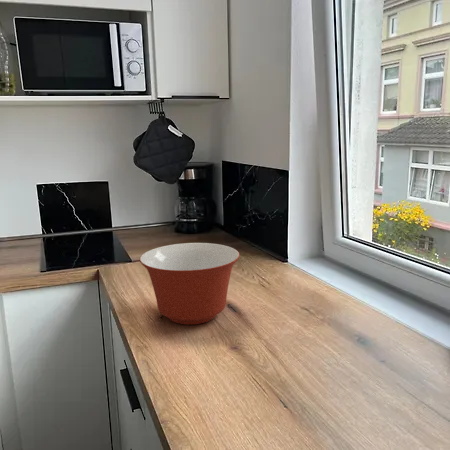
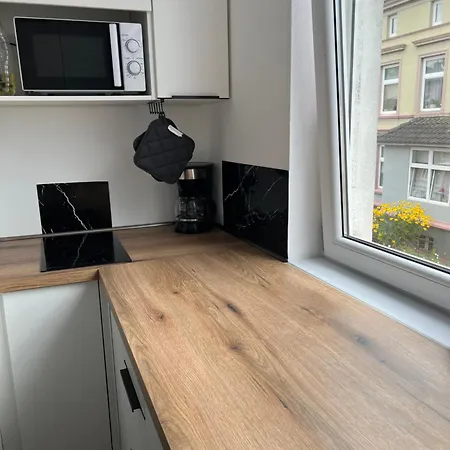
- mixing bowl (191, 285)
